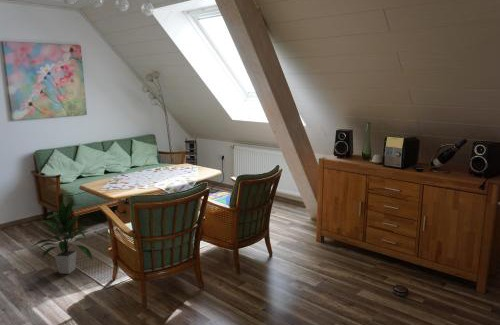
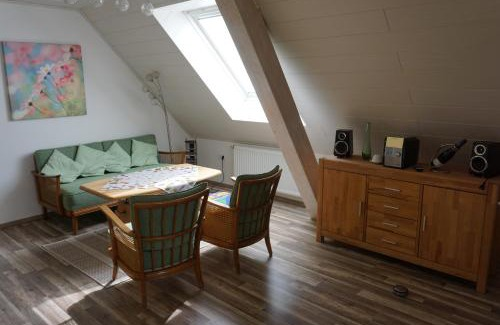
- indoor plant (66, 237)
